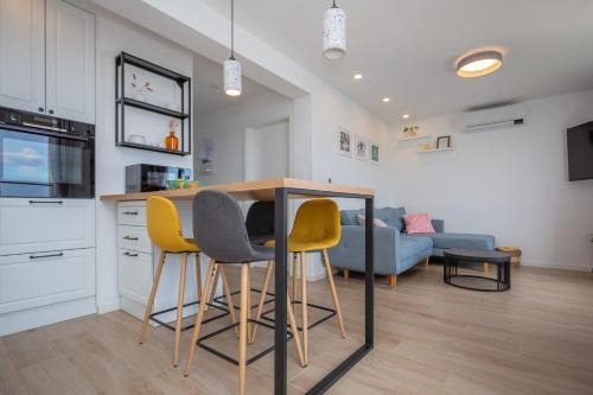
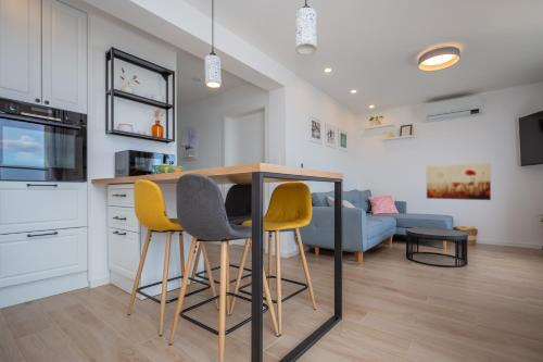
+ wall art (456, 182)
